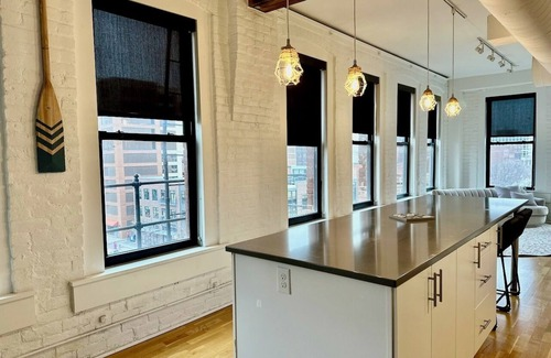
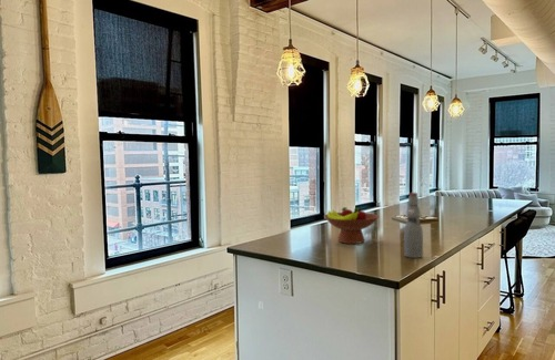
+ bottle (413, 224)
+ fruit bowl (351, 223)
